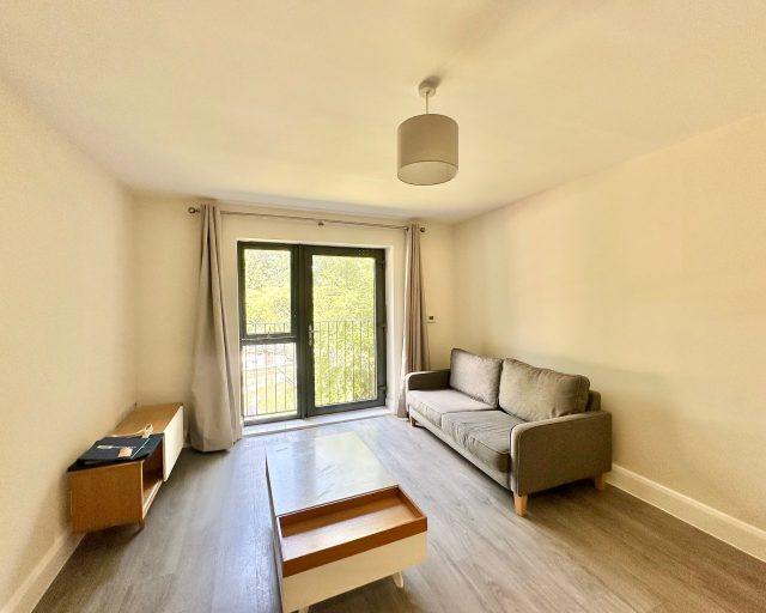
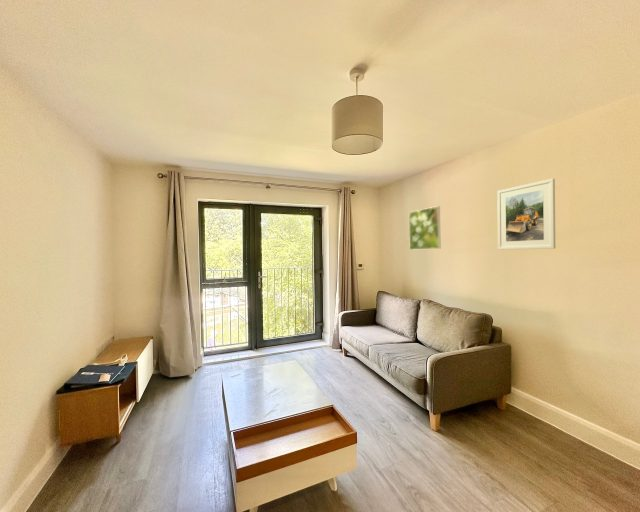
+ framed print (423, 229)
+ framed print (523, 217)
